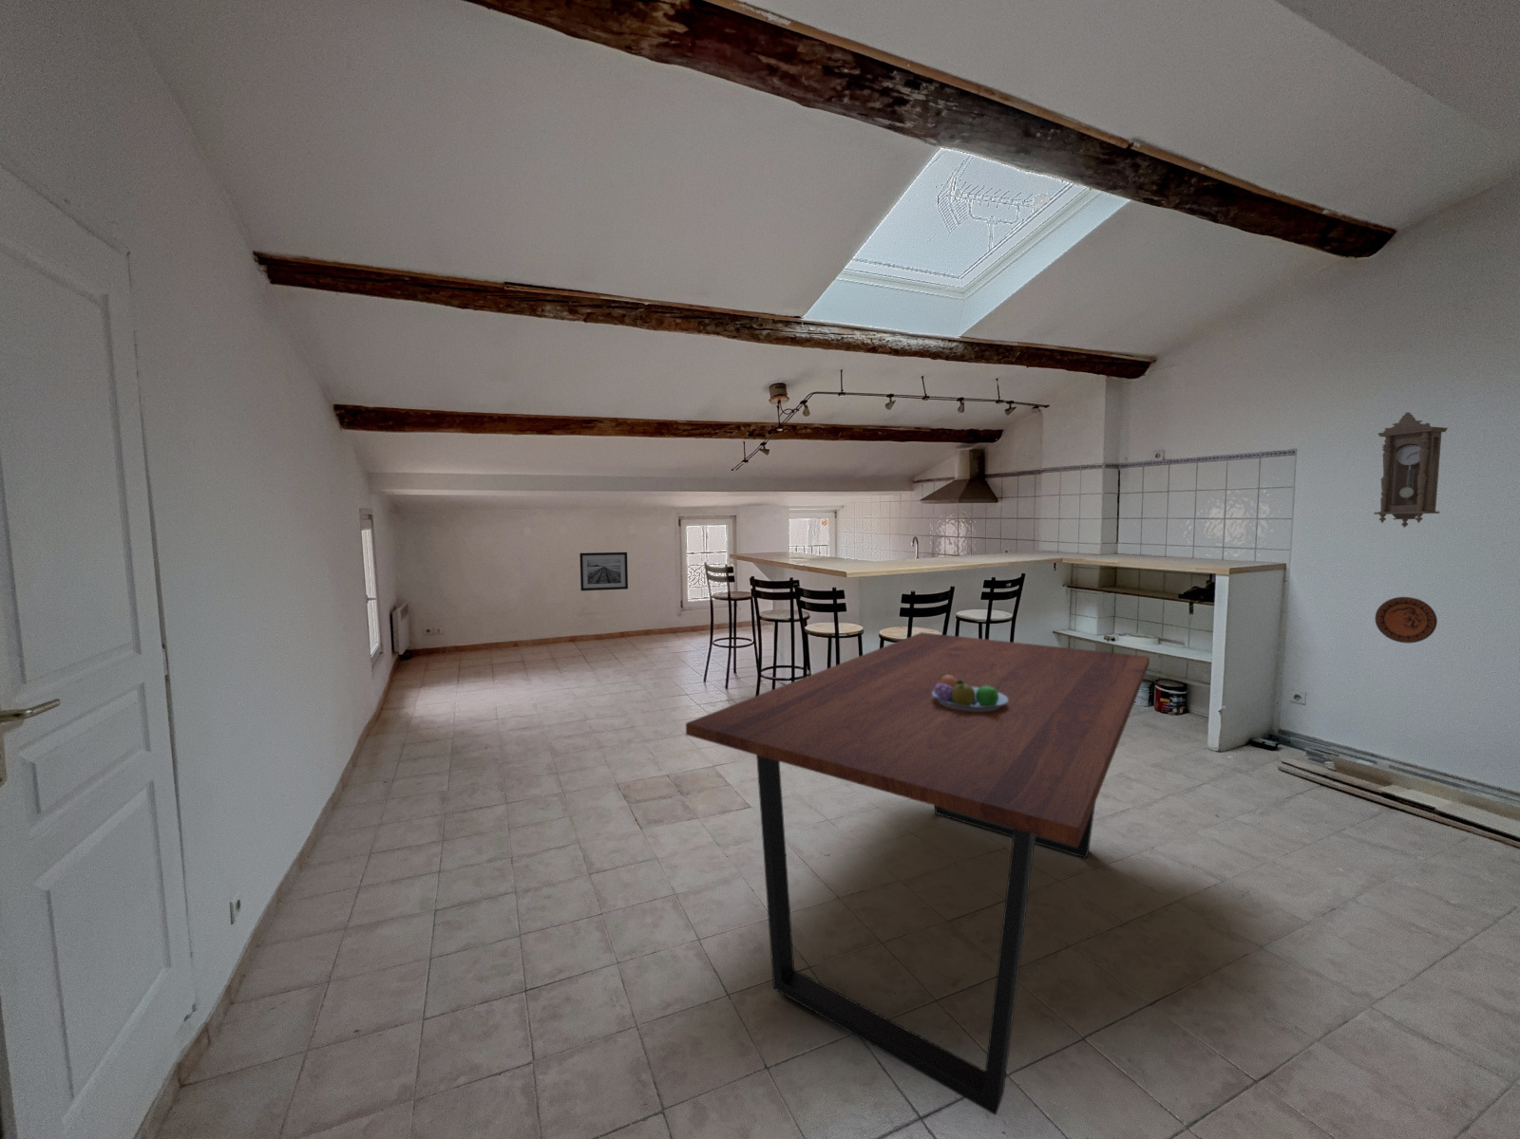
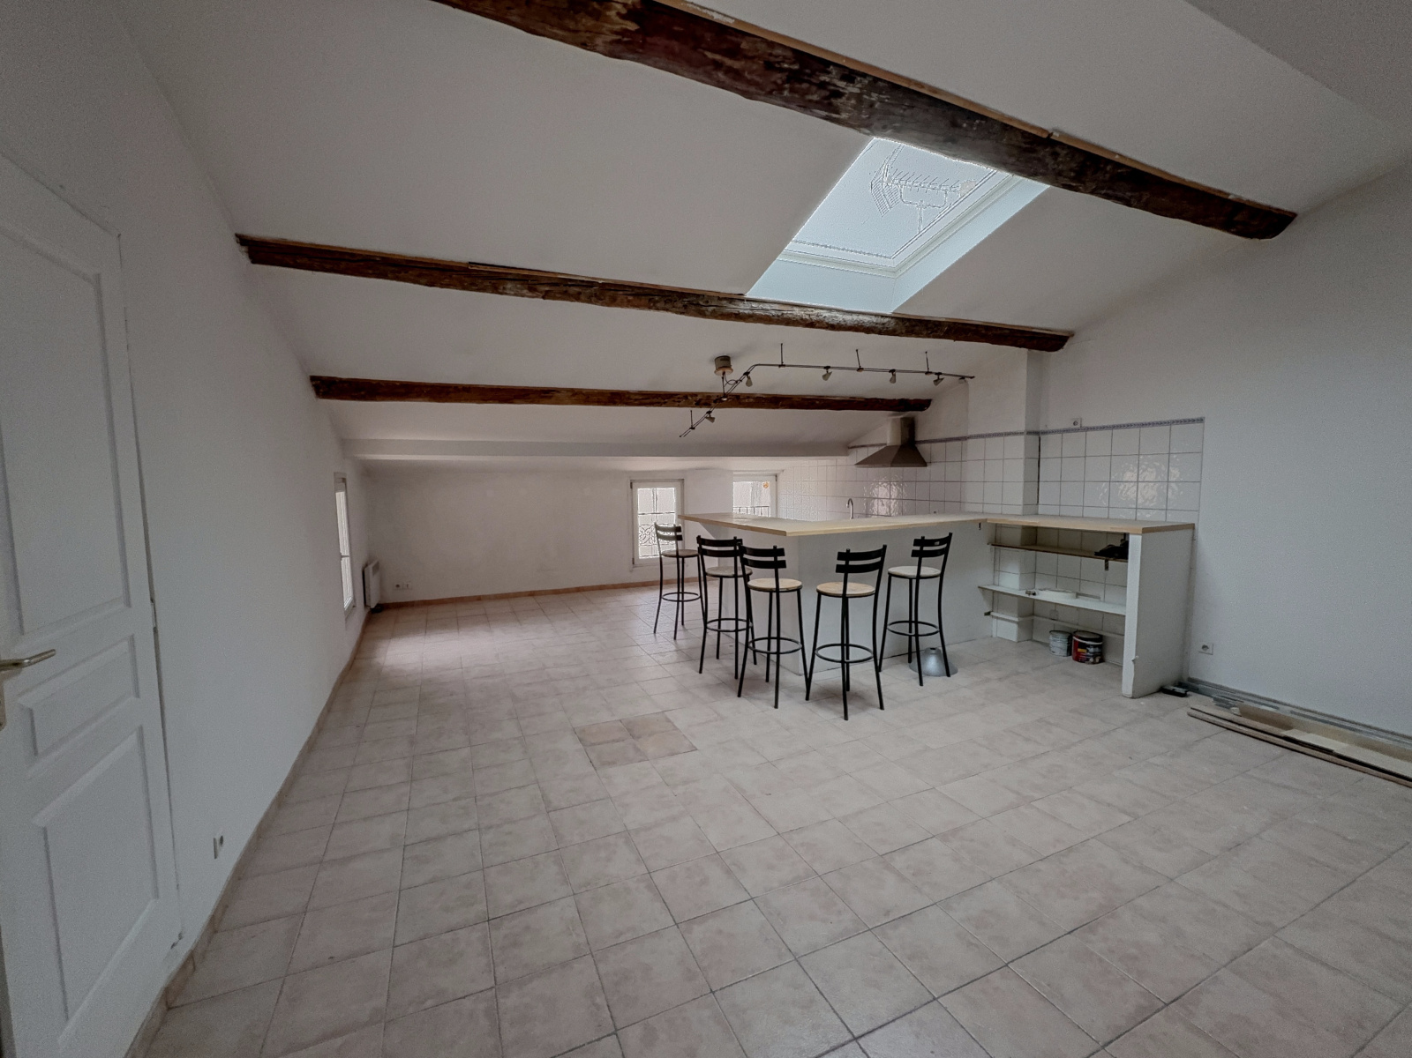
- dining table (960, 798)
- fruit bowl (969, 689)
- decorative plate (1405, 620)
- pendulum clock (1409, 470)
- wall art (604, 571)
